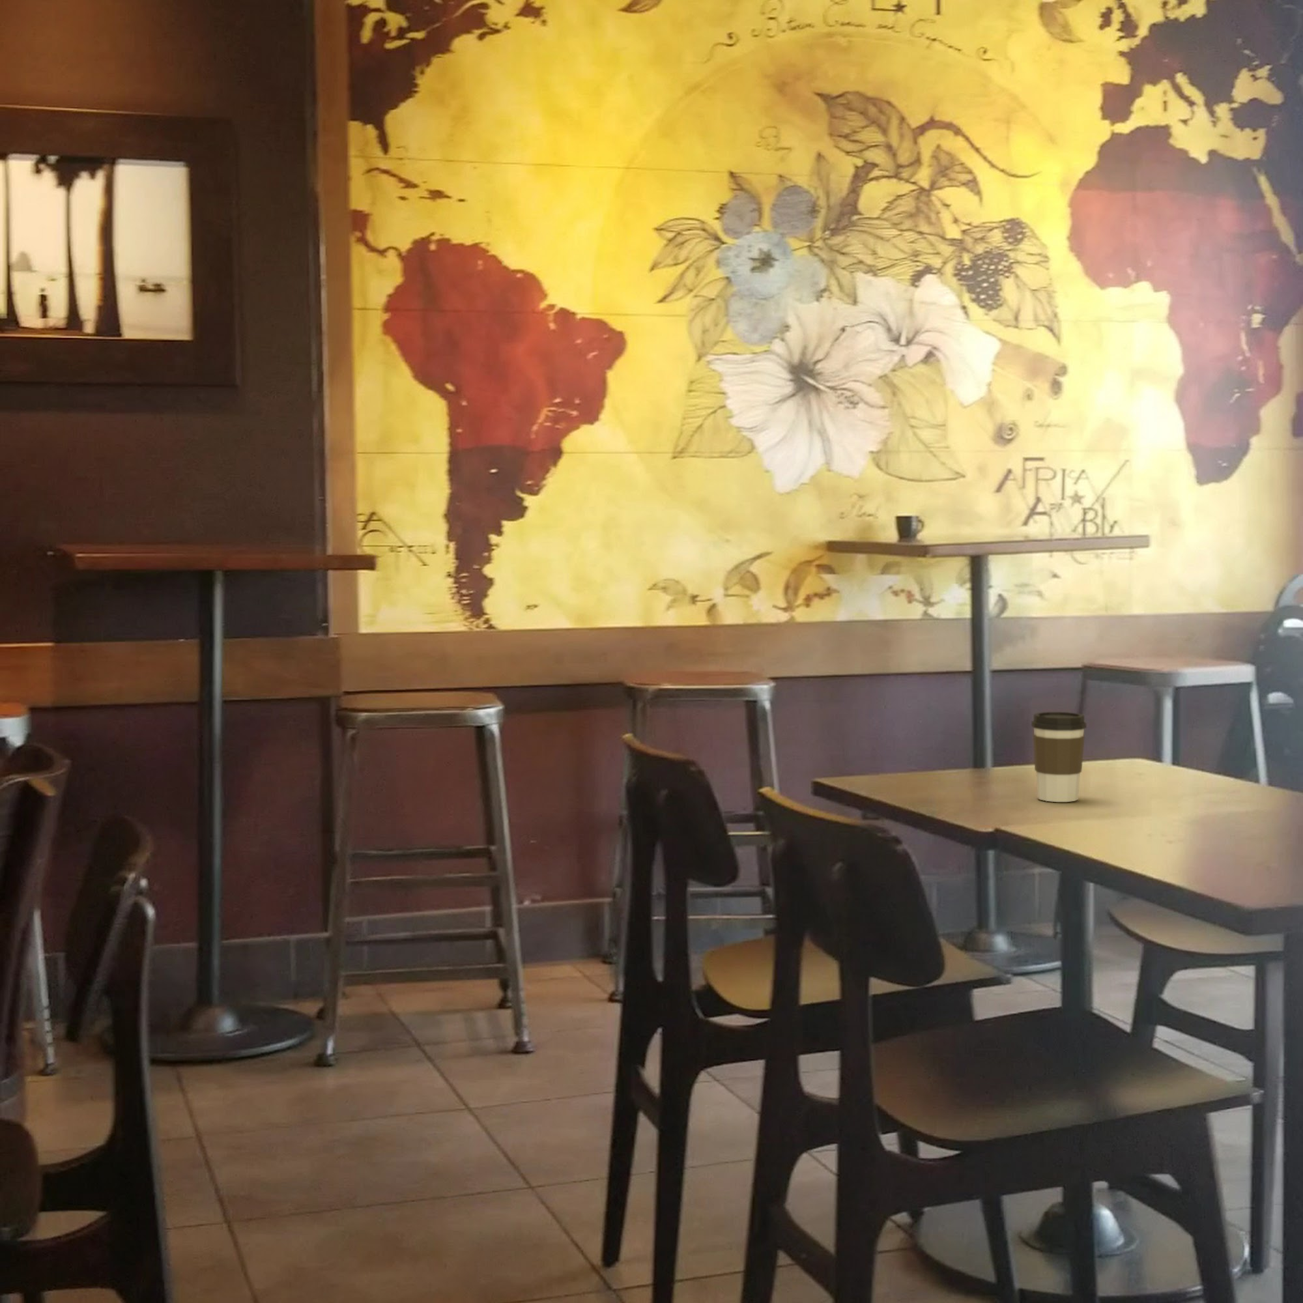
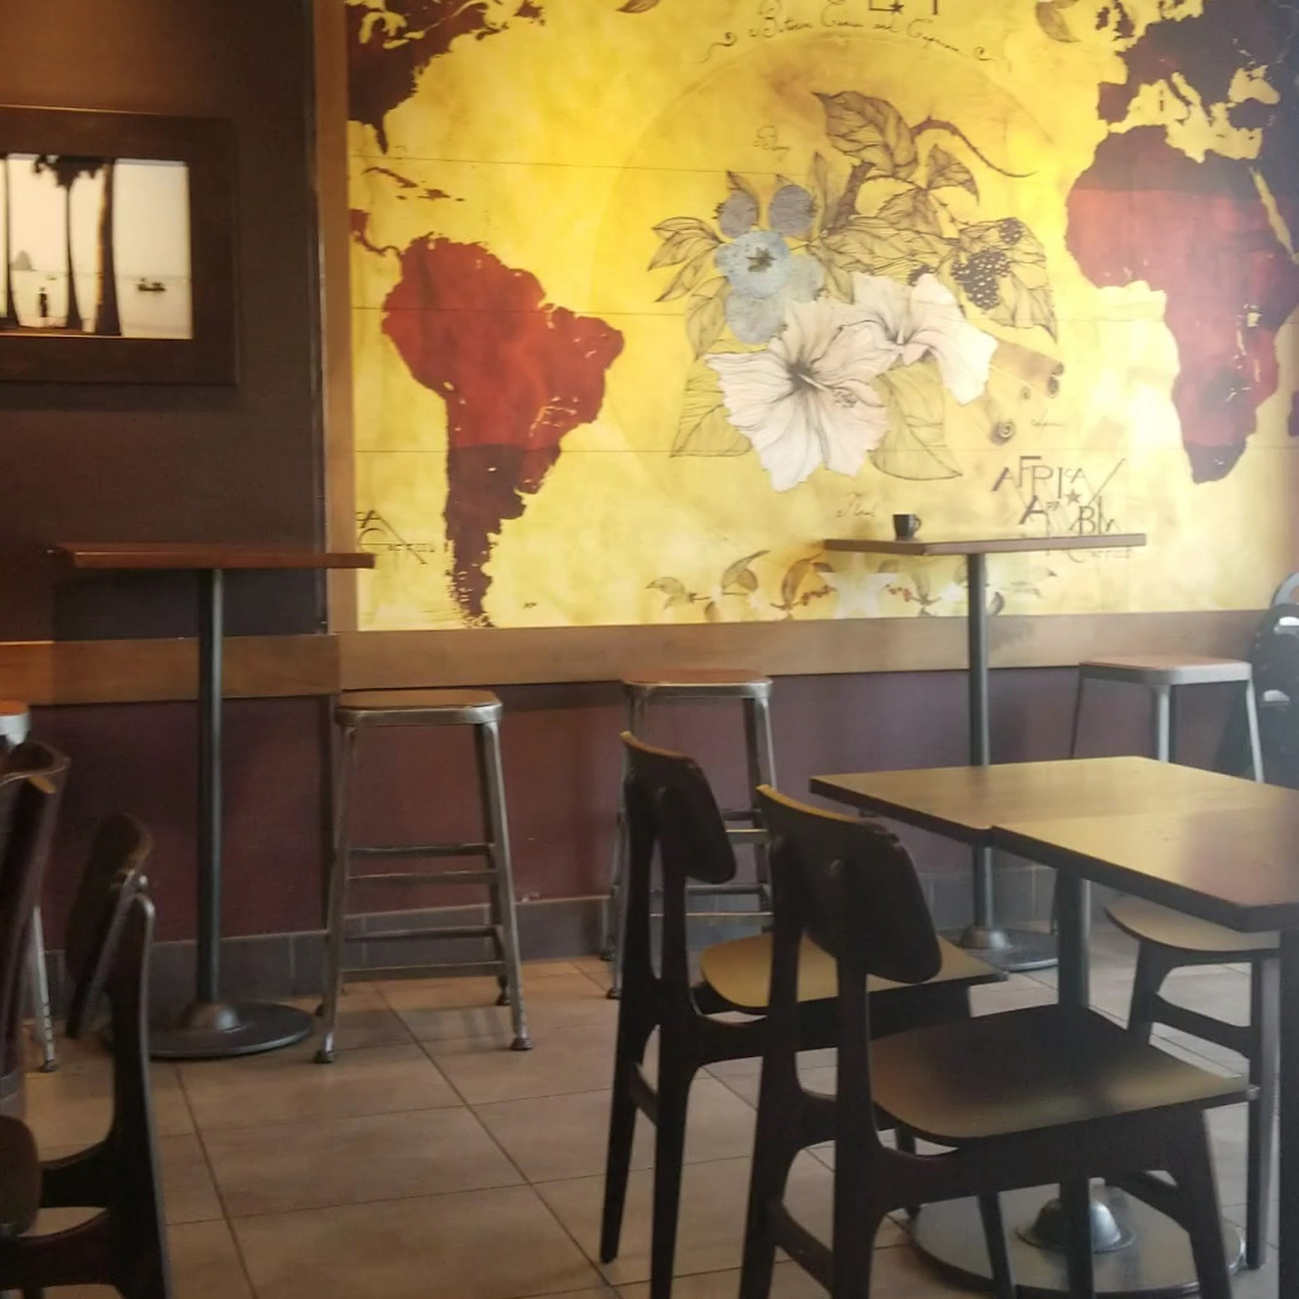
- coffee cup (1058, 757)
